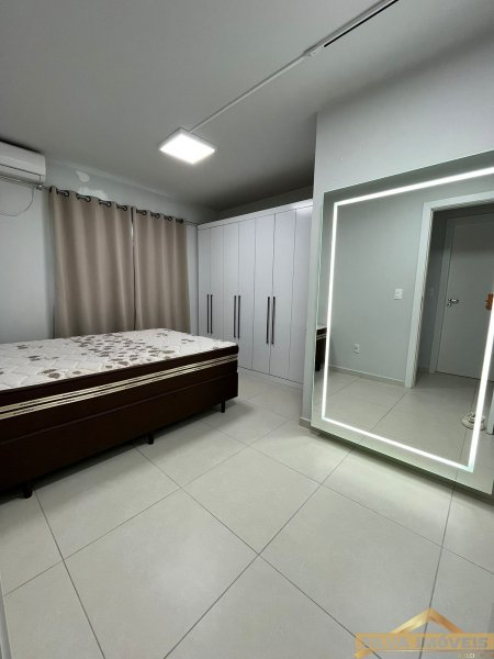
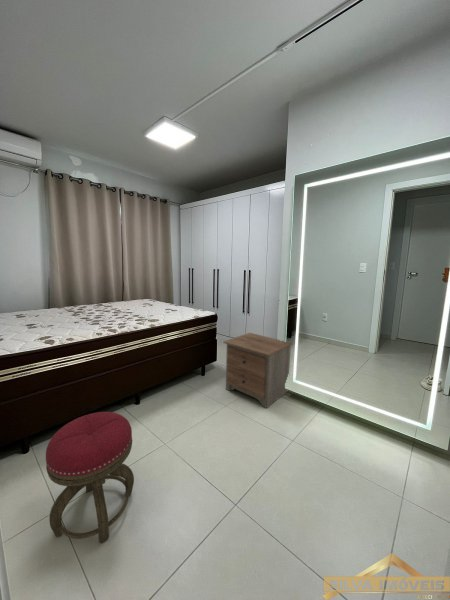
+ nightstand (256, 367)
+ stool (93, 471)
